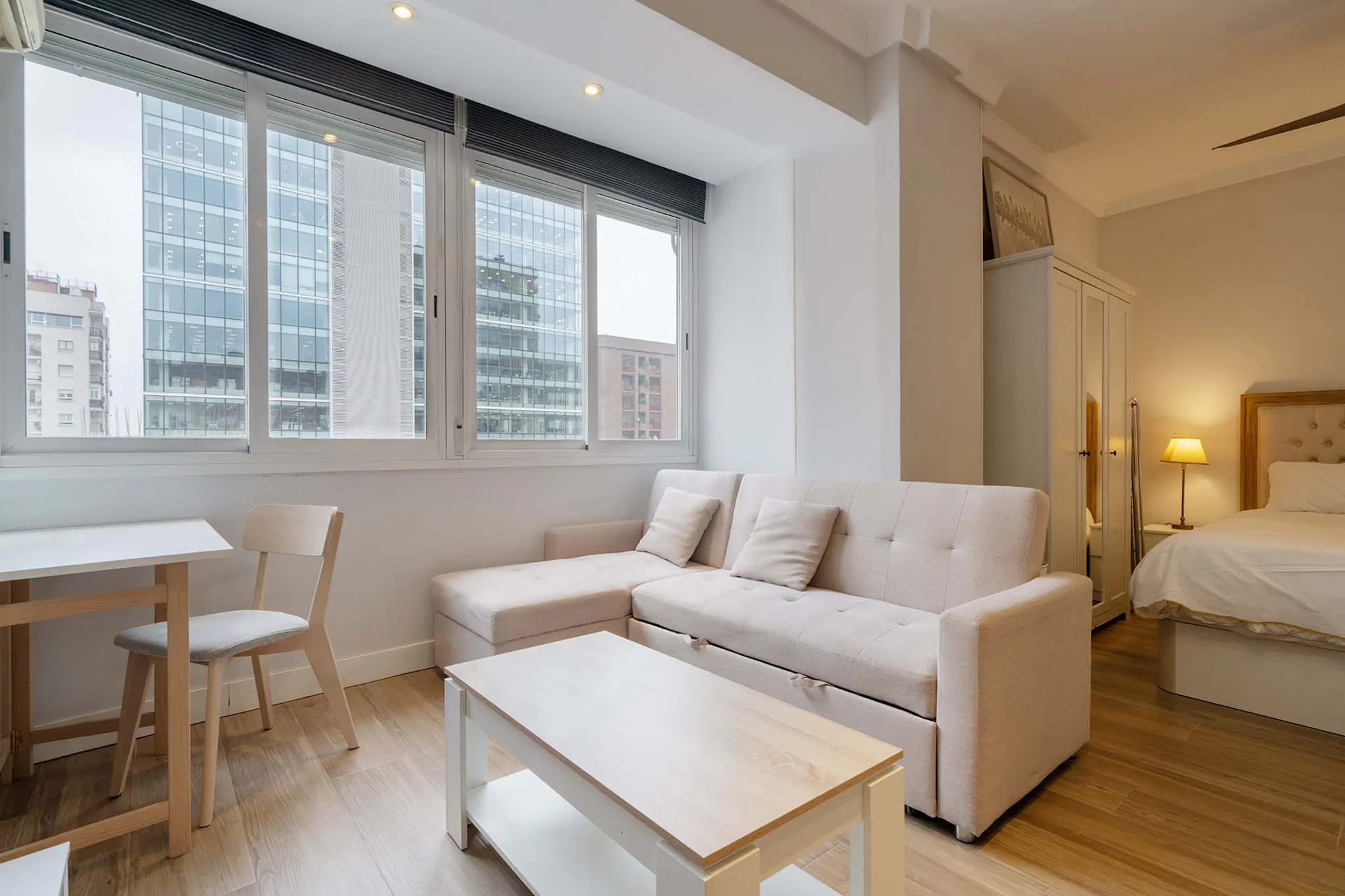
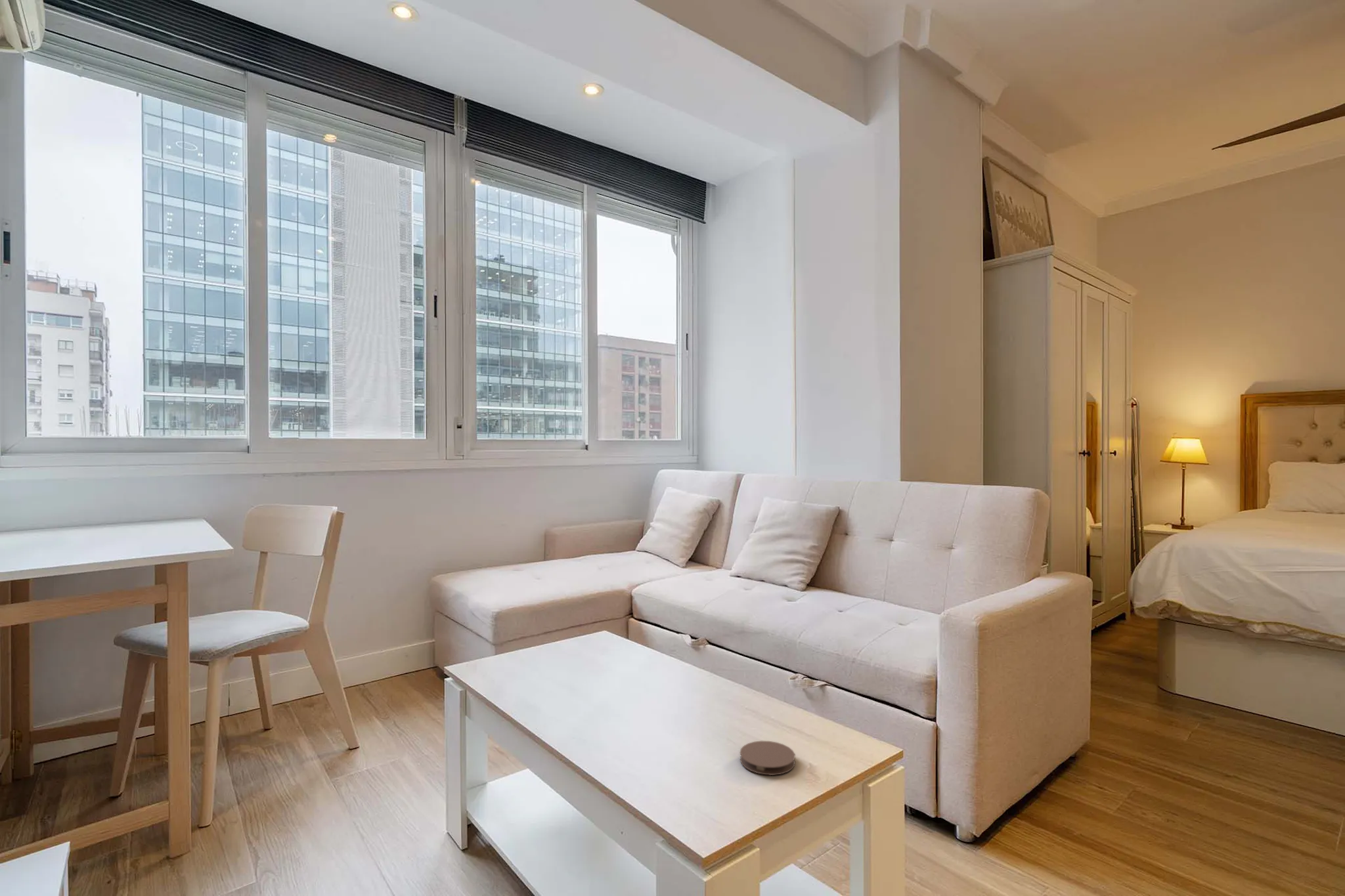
+ coaster (767, 757)
